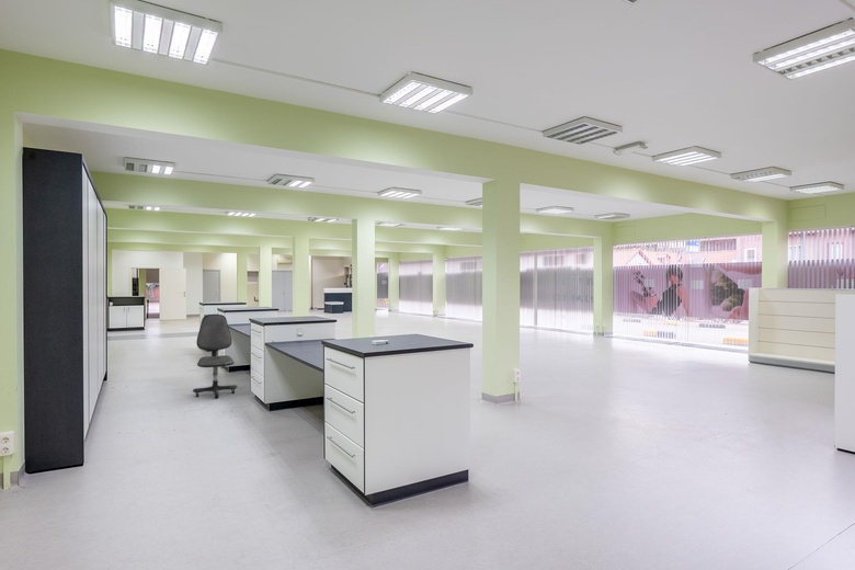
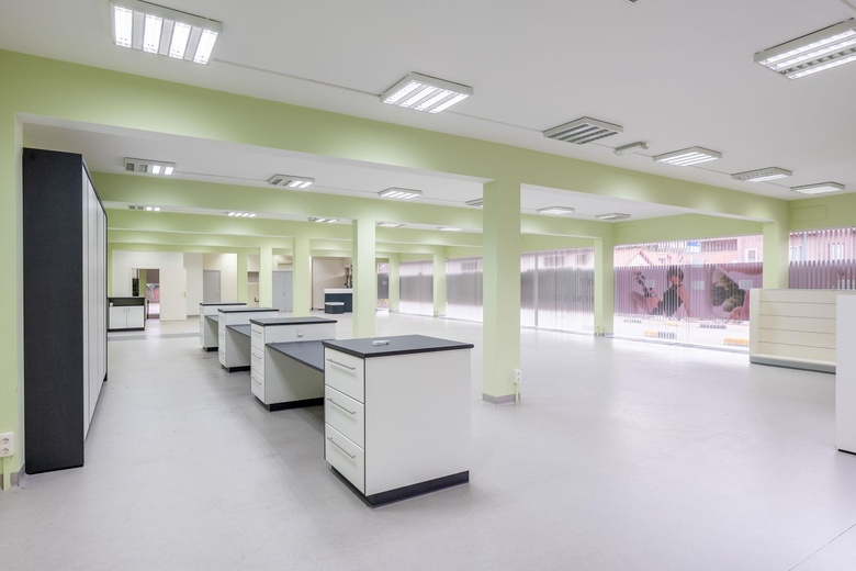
- office chair (215, 355)
